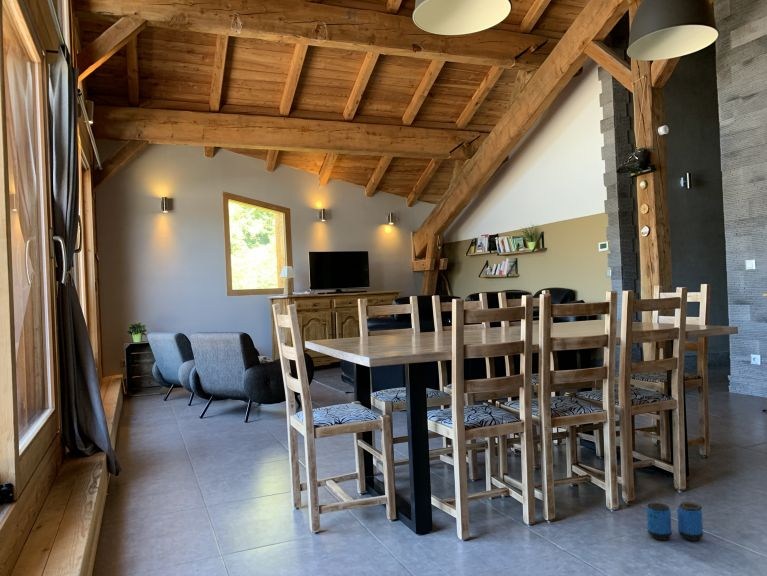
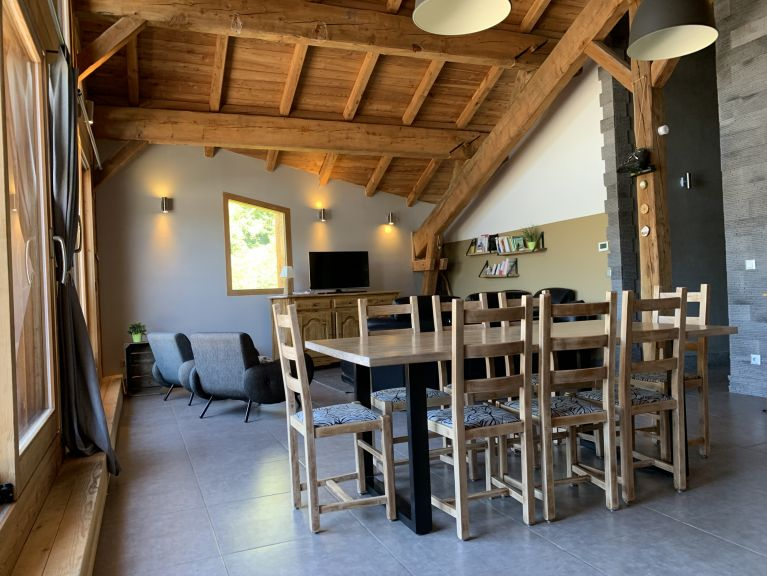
- barrel (678, 520)
